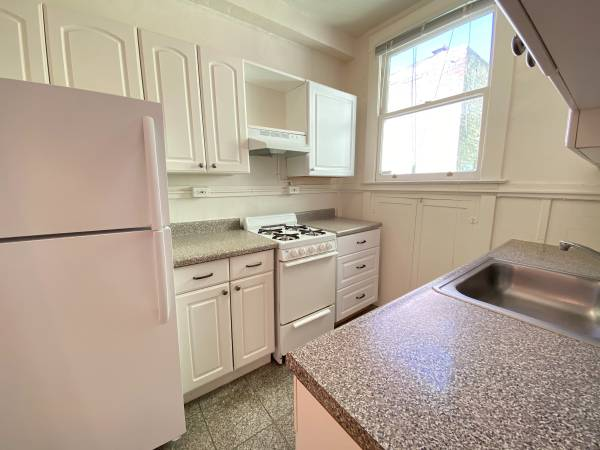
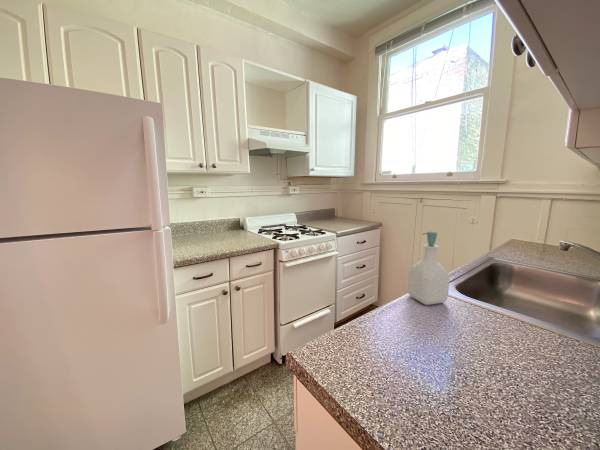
+ soap bottle (429, 266)
